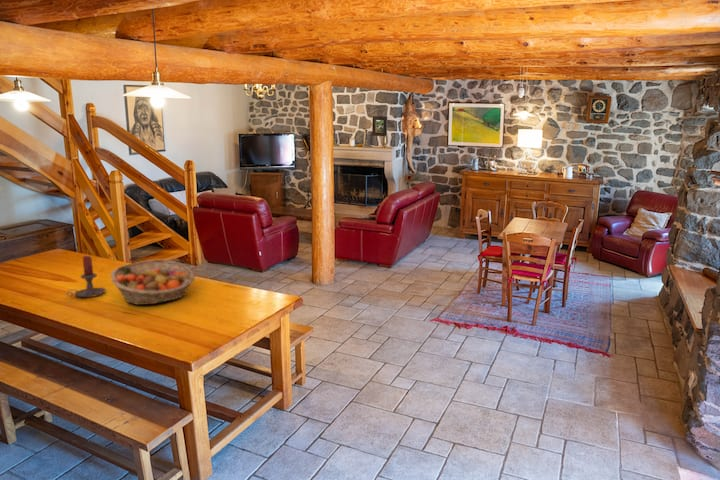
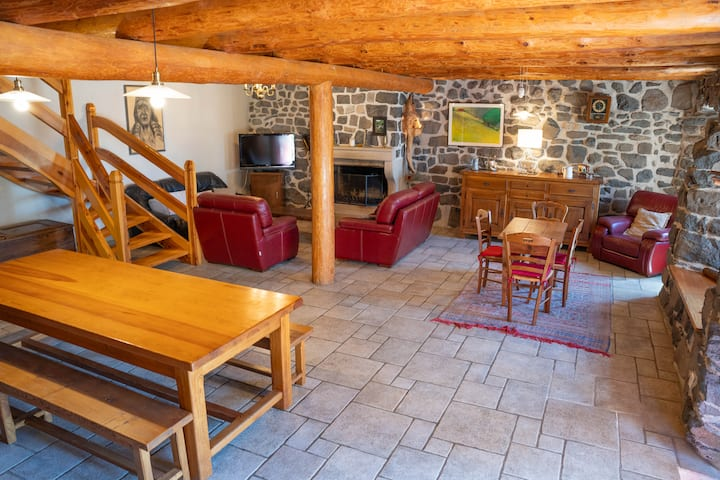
- fruit basket (154, 281)
- candle holder (84, 276)
